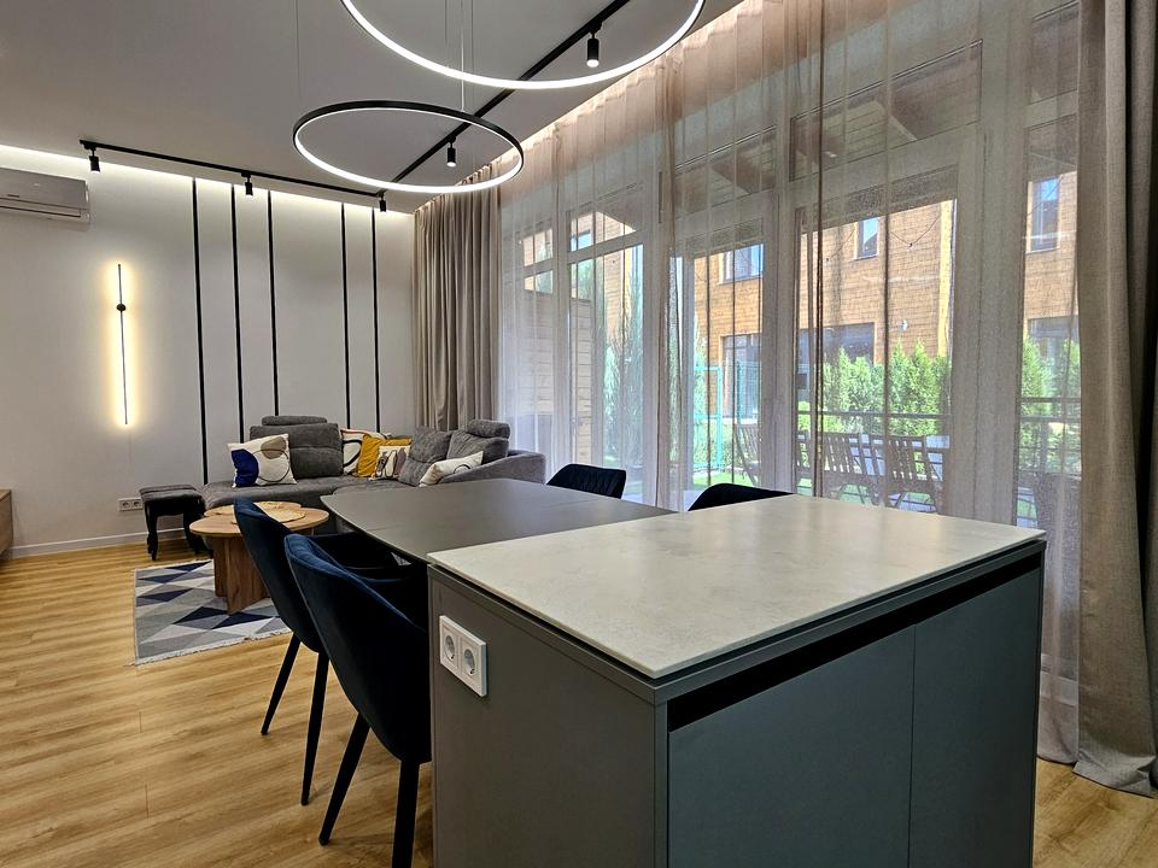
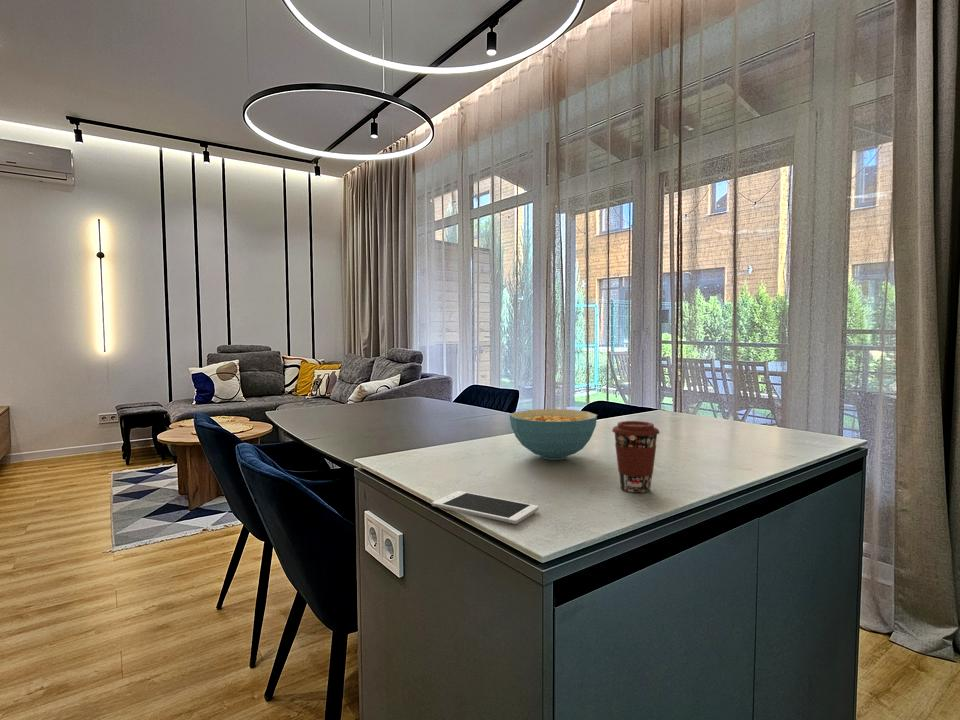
+ coffee cup (635, 456)
+ cereal bowl (553, 435)
+ cell phone (484, 505)
